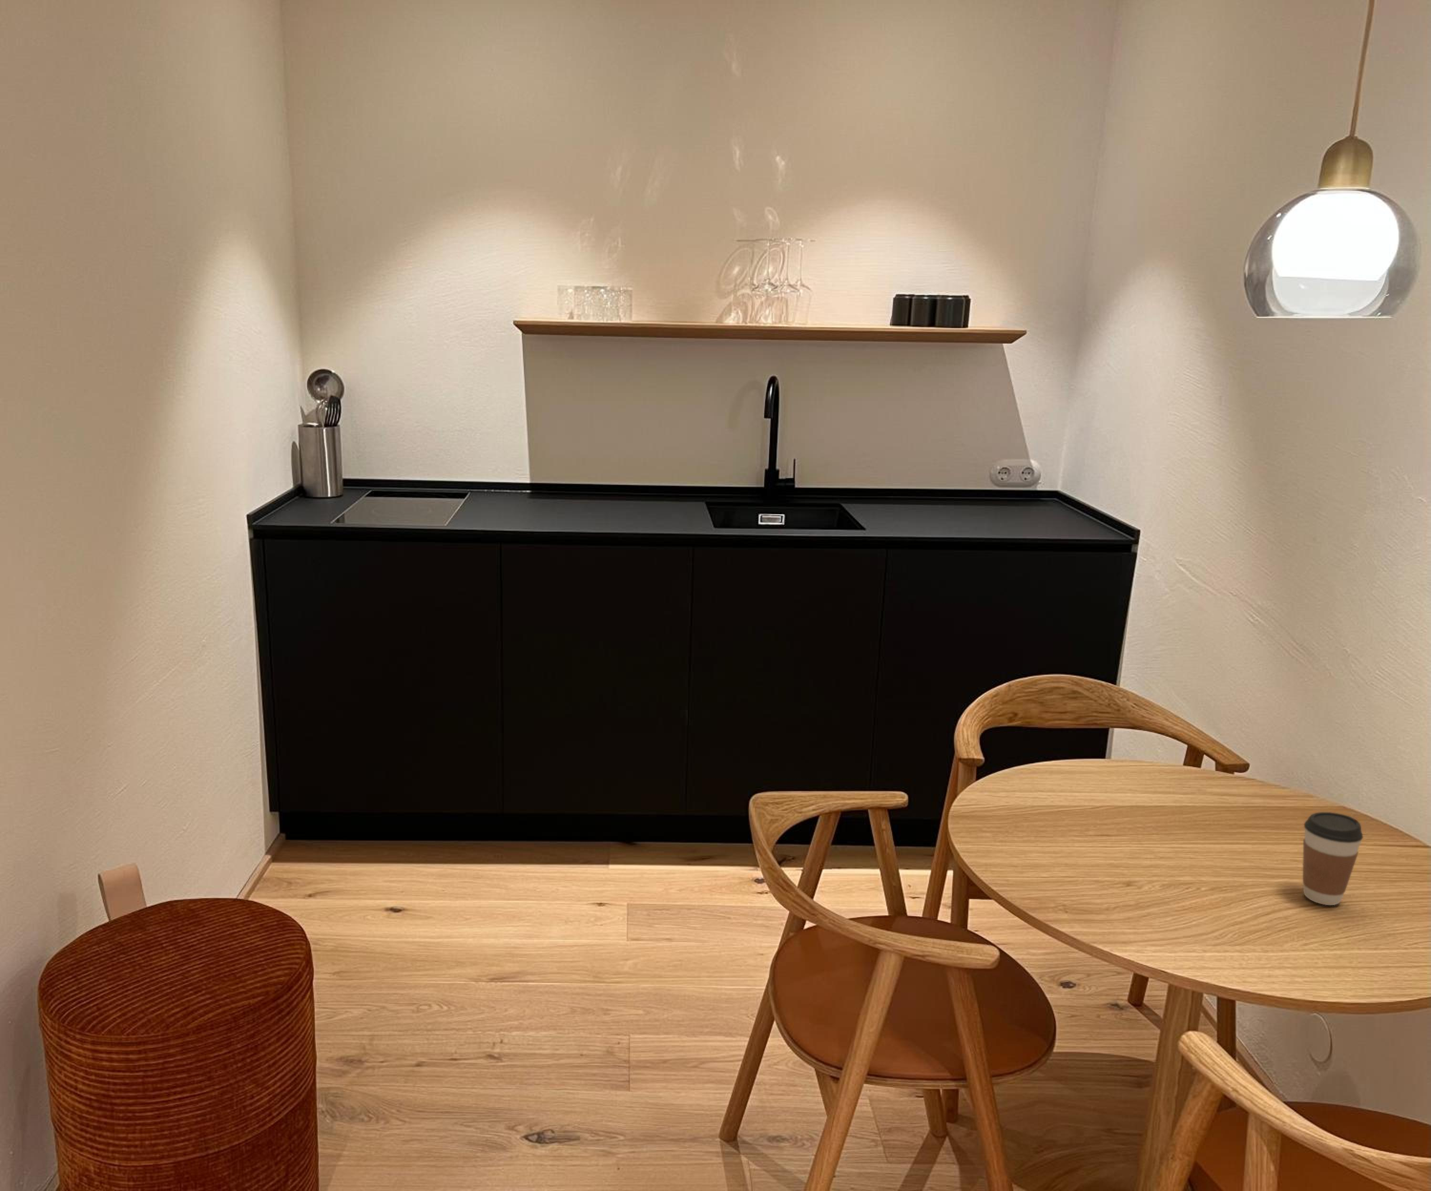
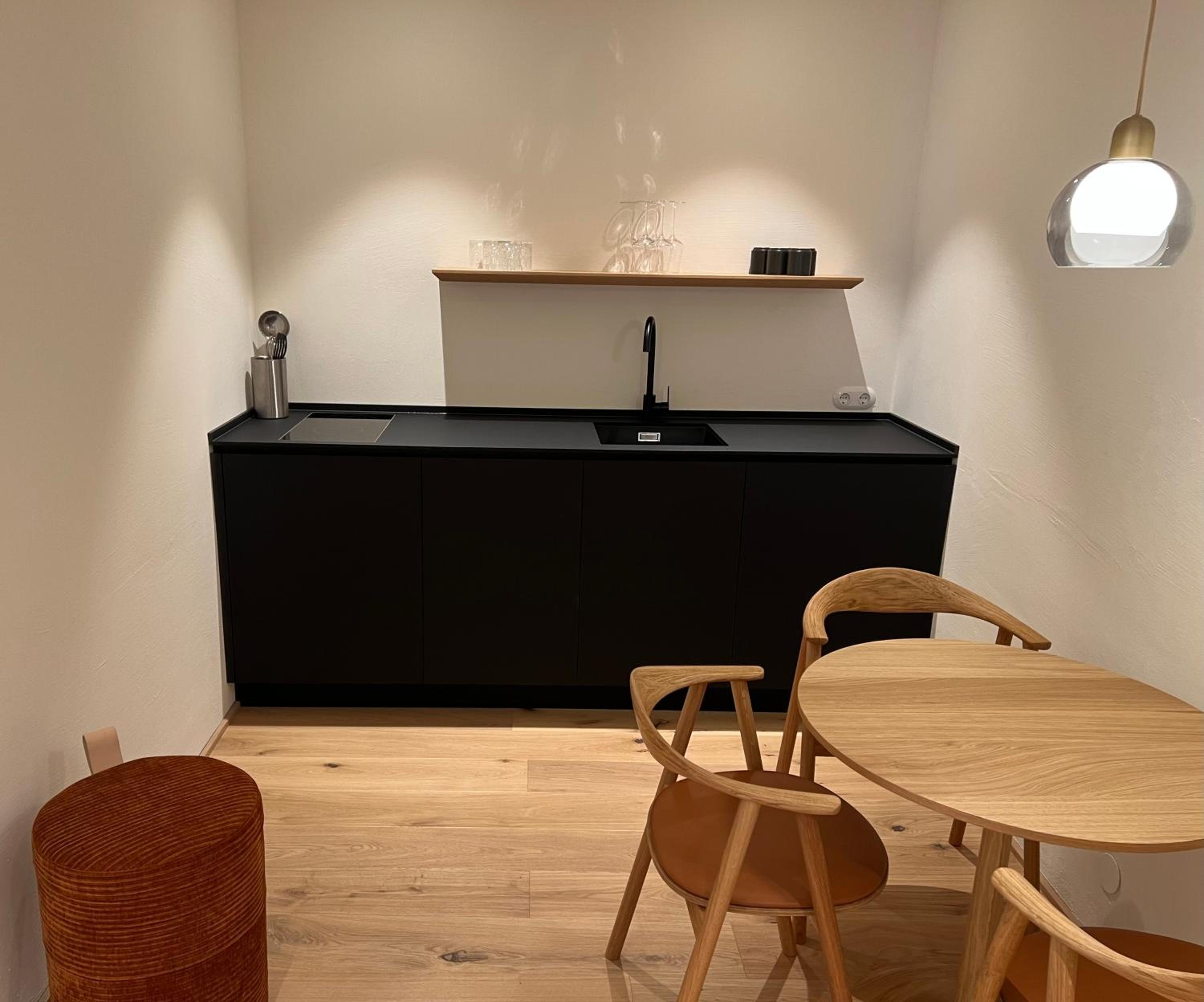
- coffee cup (1328, 859)
